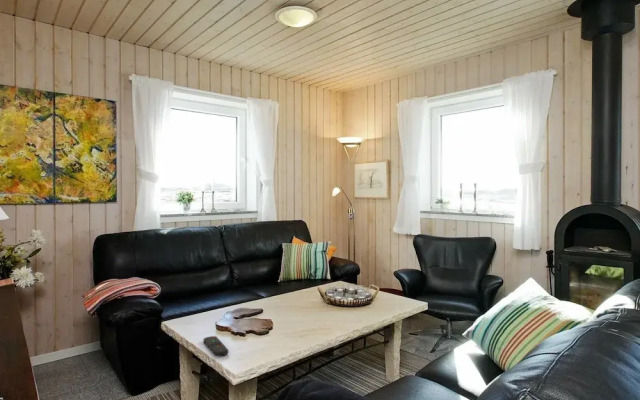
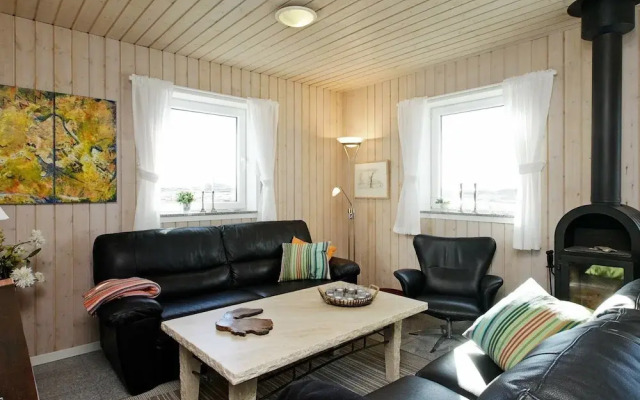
- remote control (215, 345)
